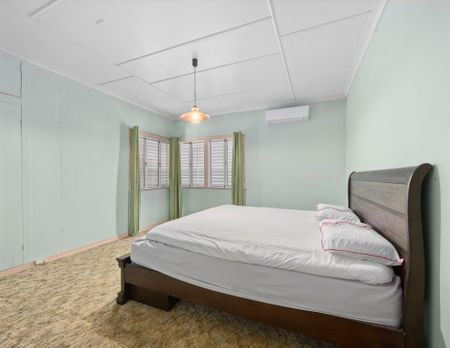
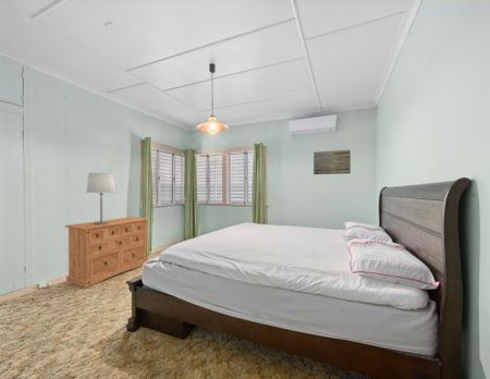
+ dresser (111, 246)
+ wall art (331, 162)
+ lamp (101, 197)
